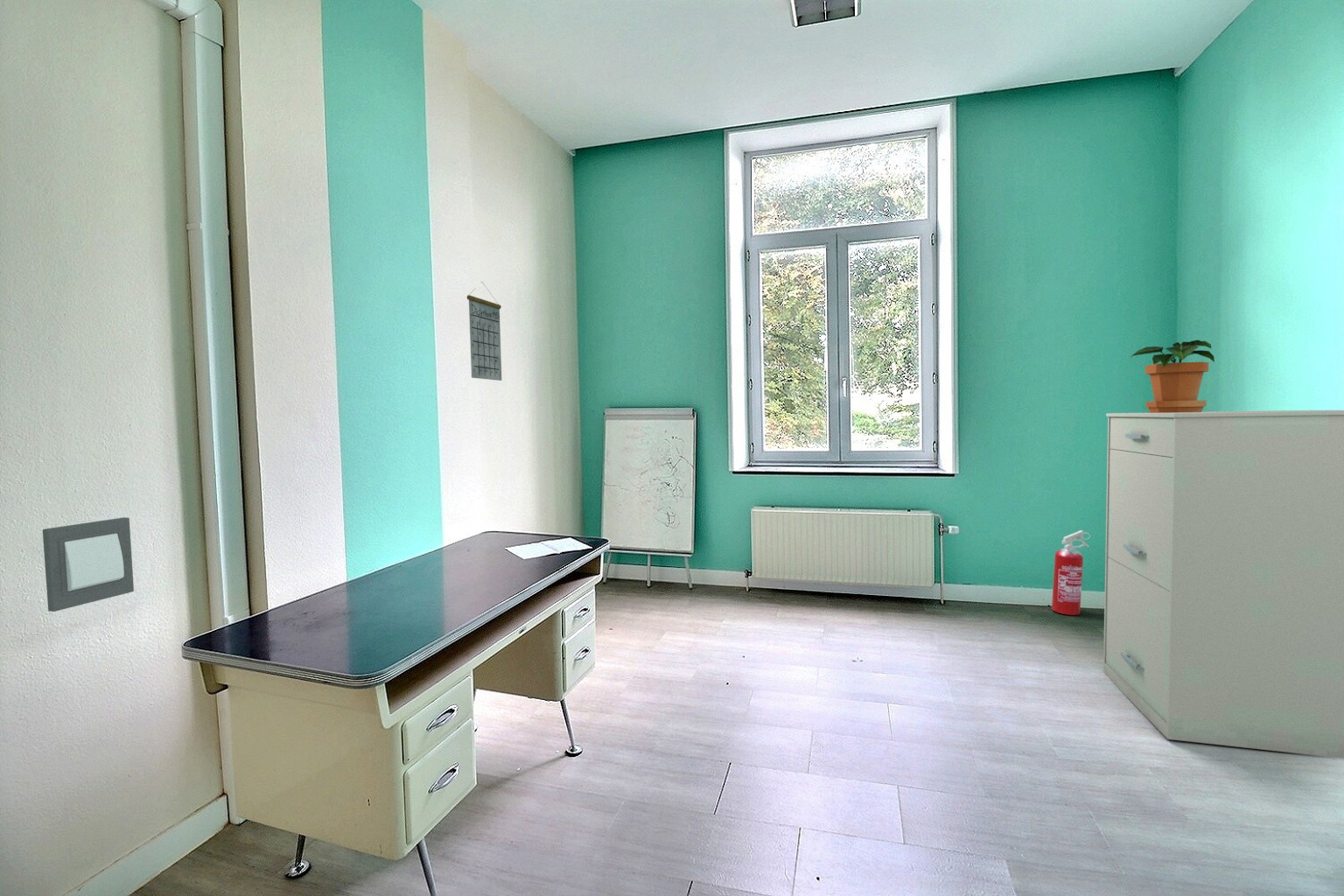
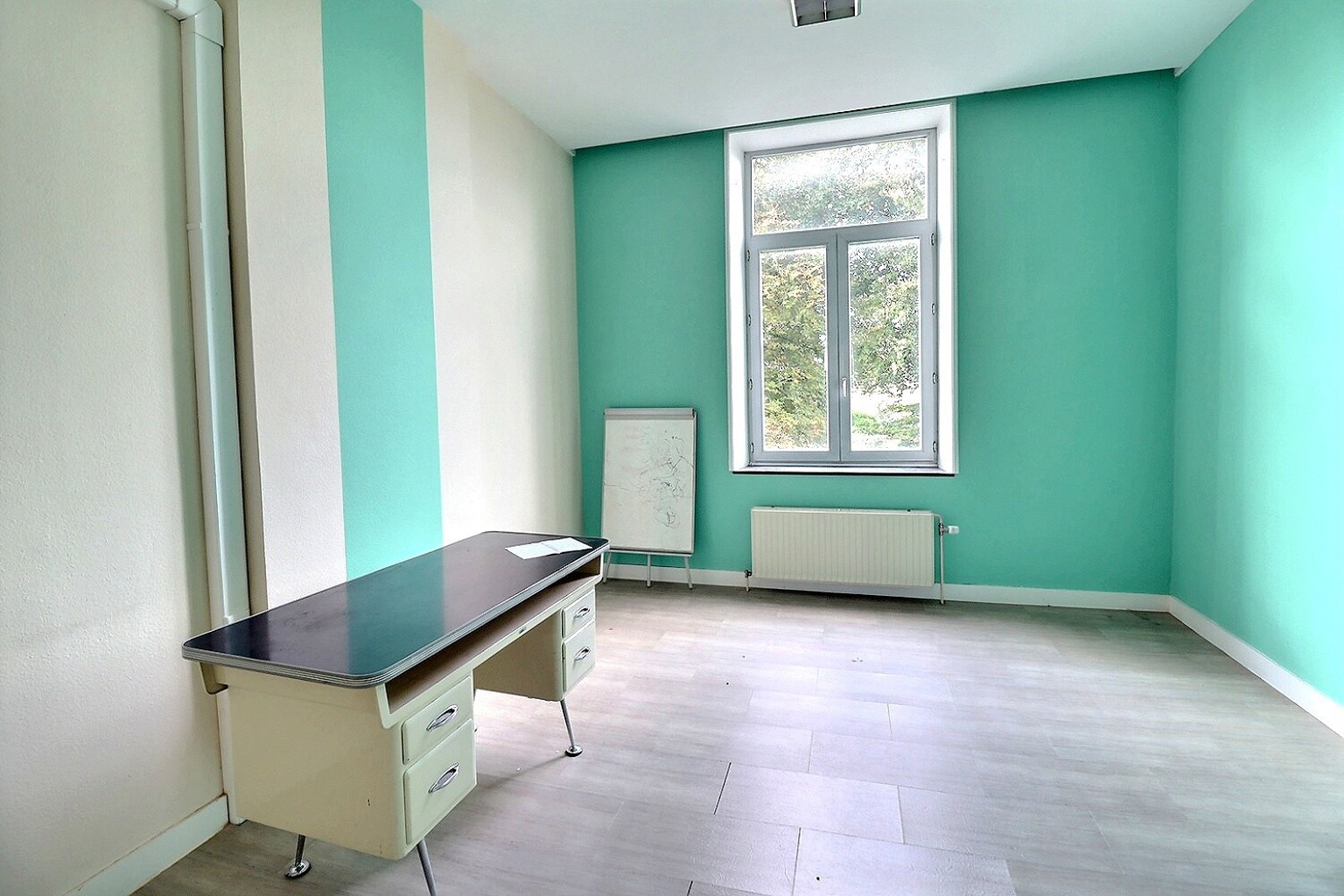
- potted plant (1172, 376)
- fire extinguisher (1070, 570)
- light switch (91, 562)
- calendar (485, 330)
- filing cabinet (1224, 563)
